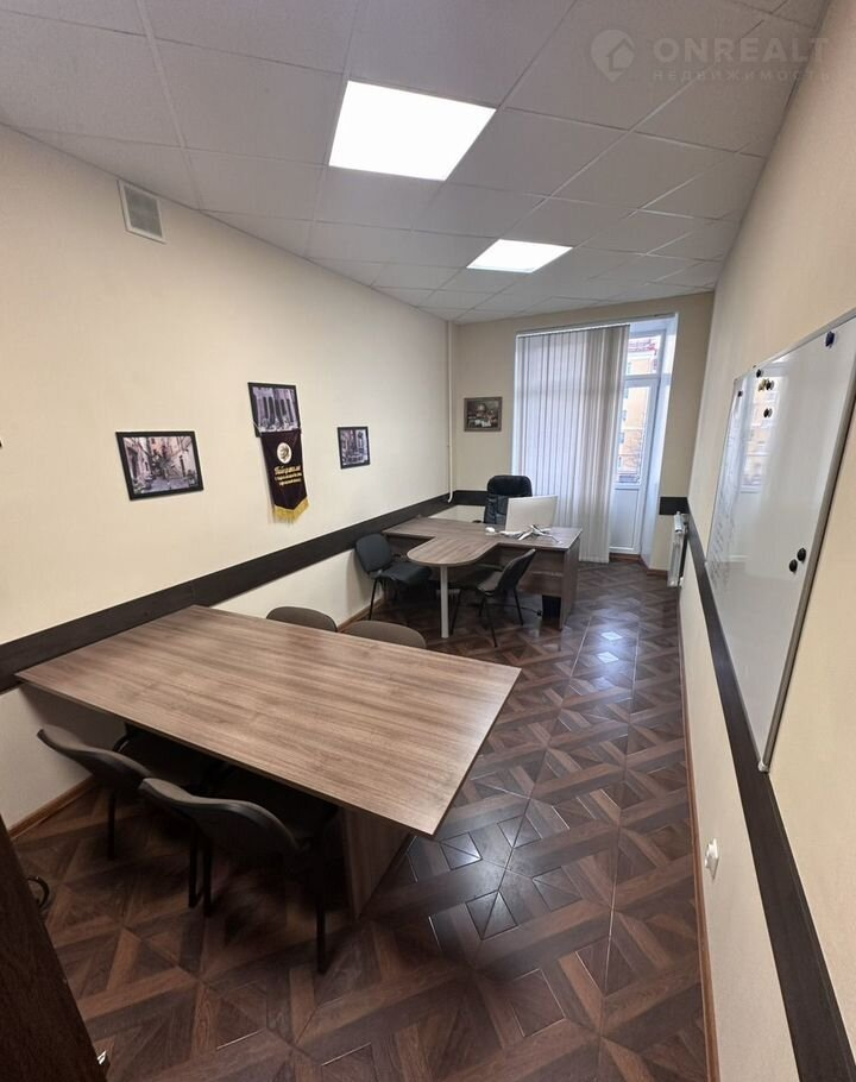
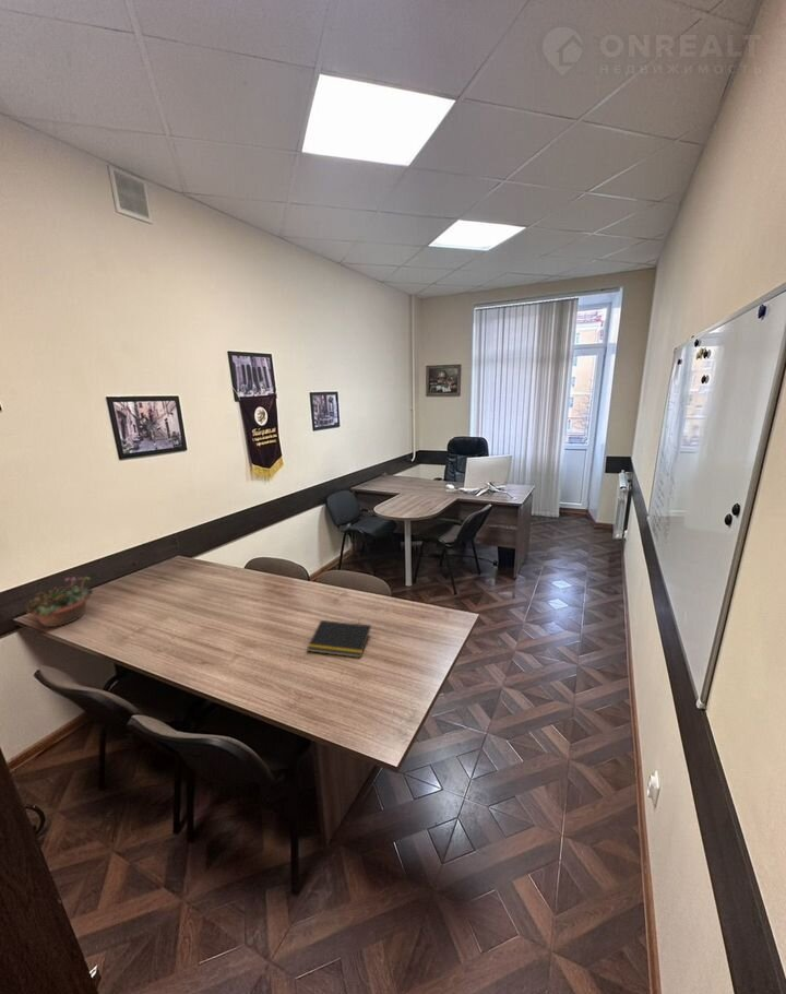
+ succulent planter (61, 601)
+ notepad (340, 638)
